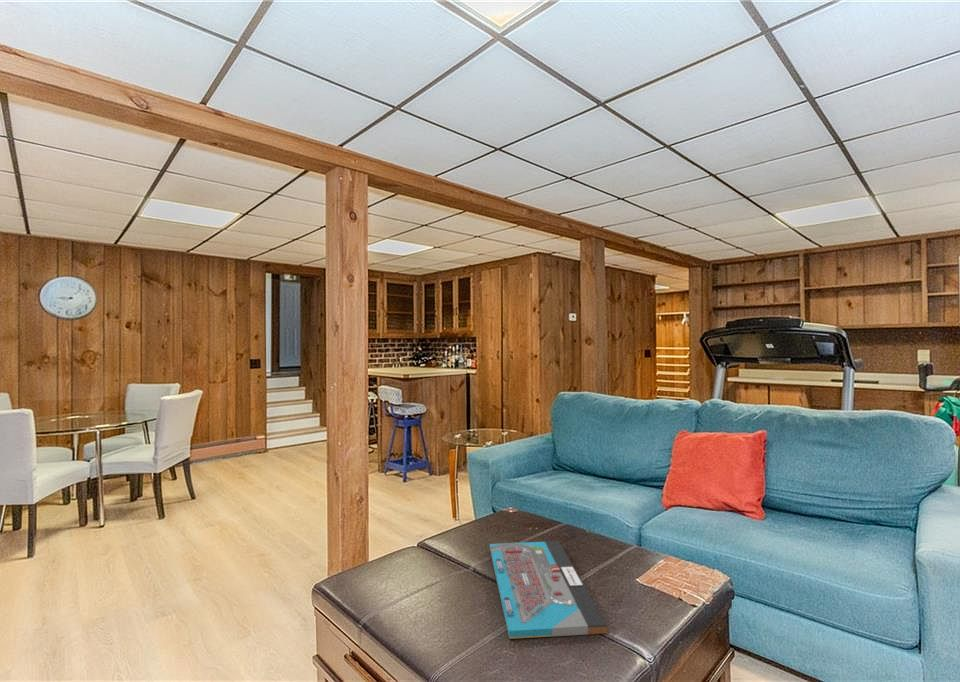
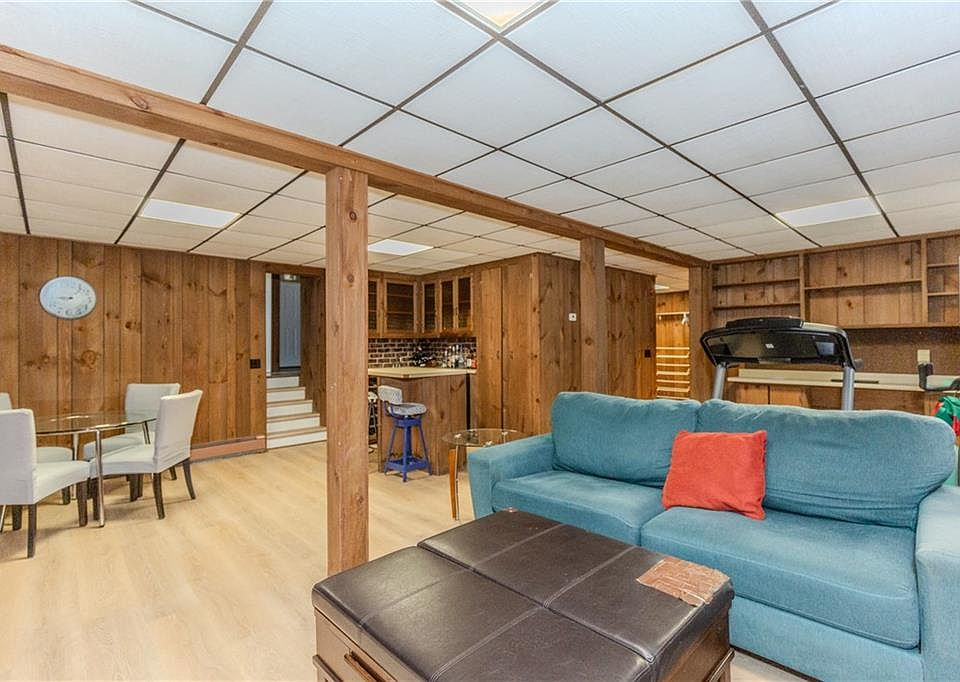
- board game (538, 578)
